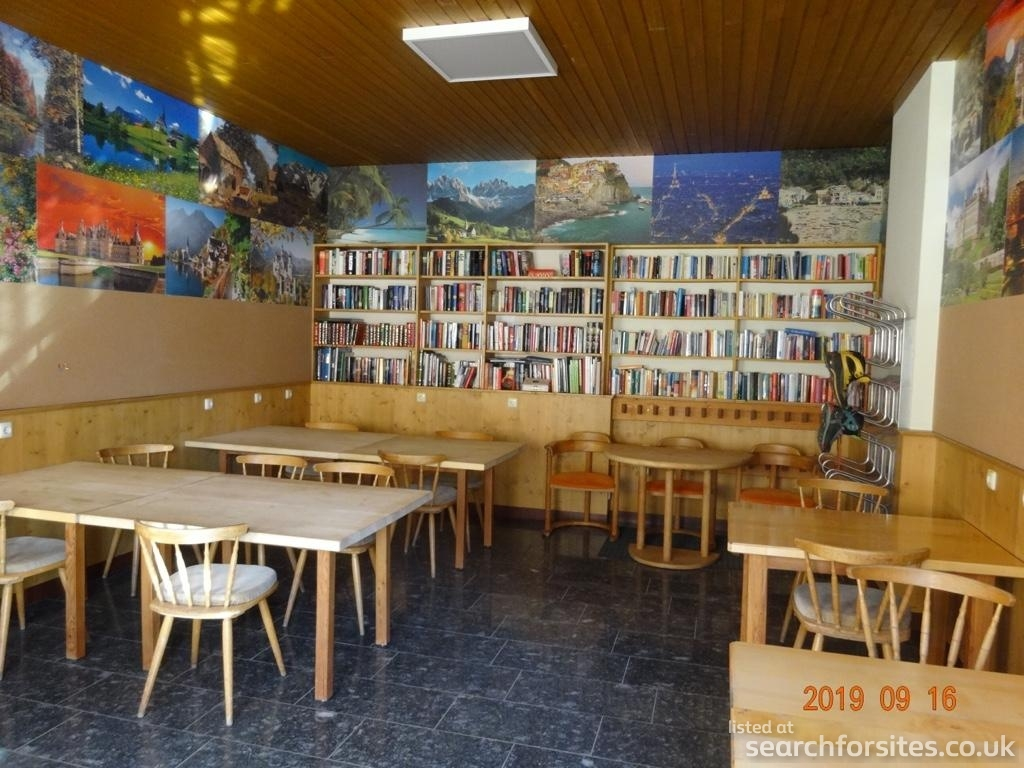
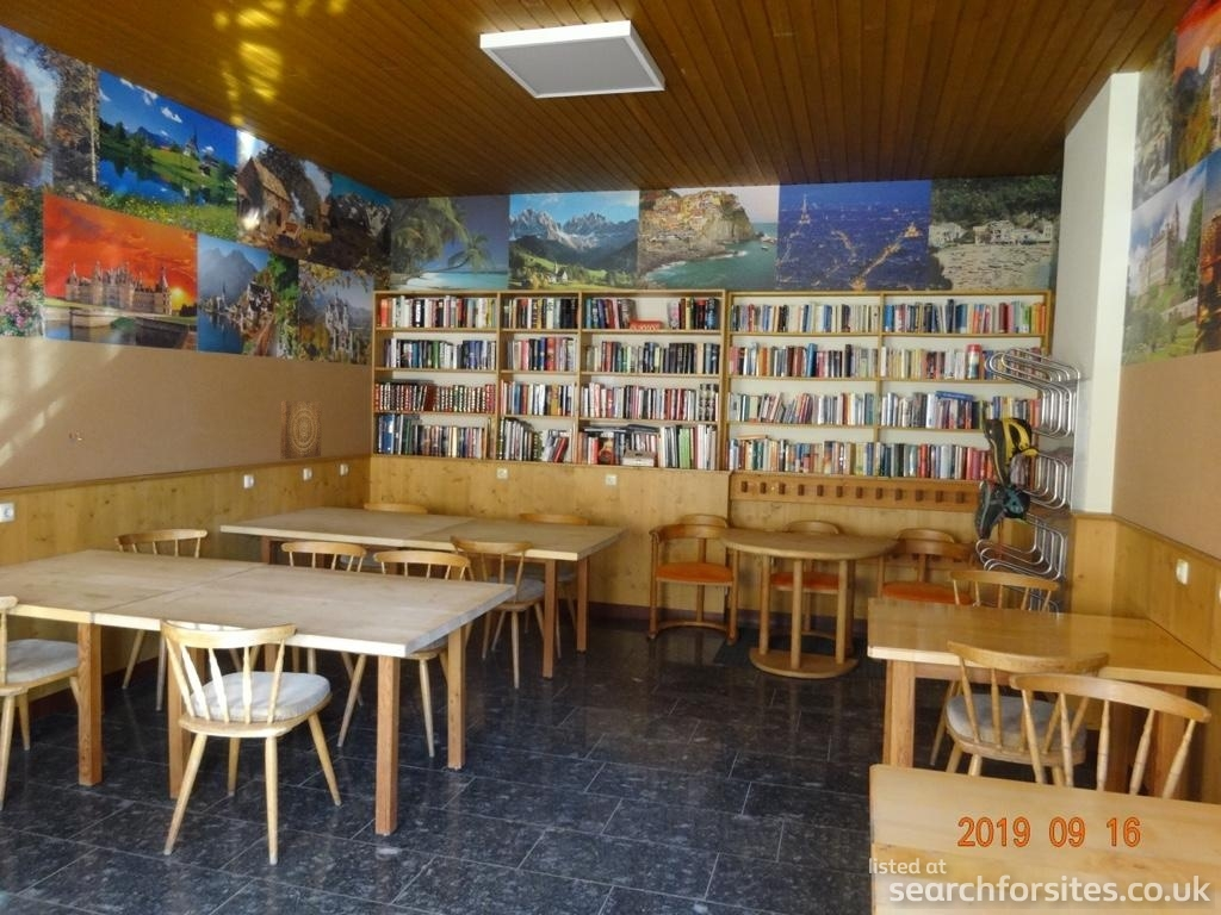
+ wall art (302, 429)
